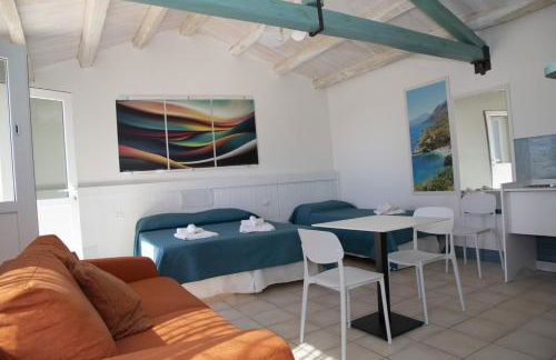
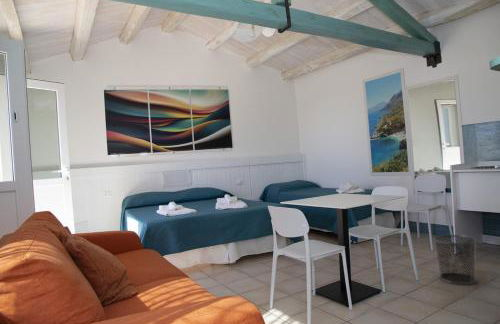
+ waste bin (456, 258)
